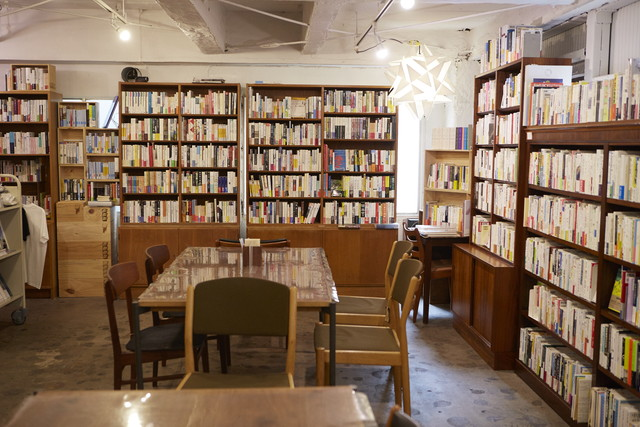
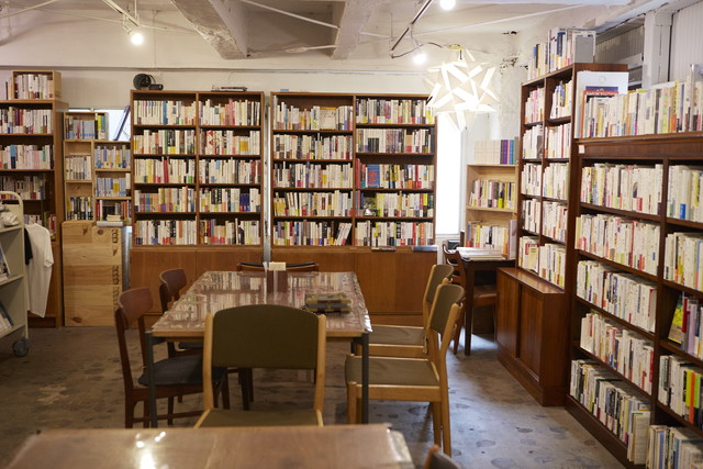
+ book (324, 301)
